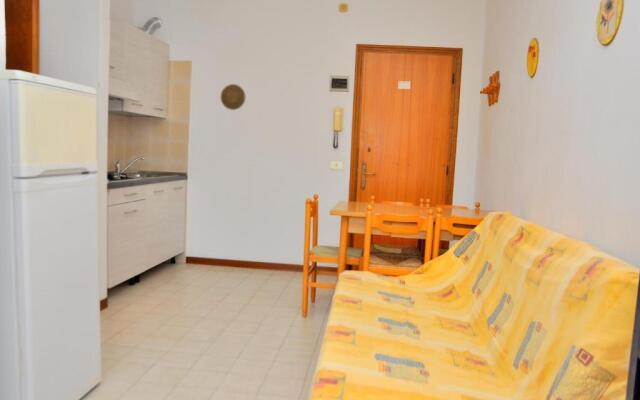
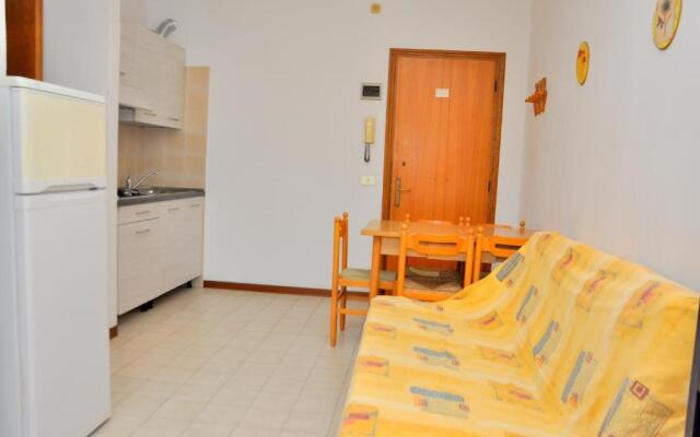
- decorative plate (232, 96)
